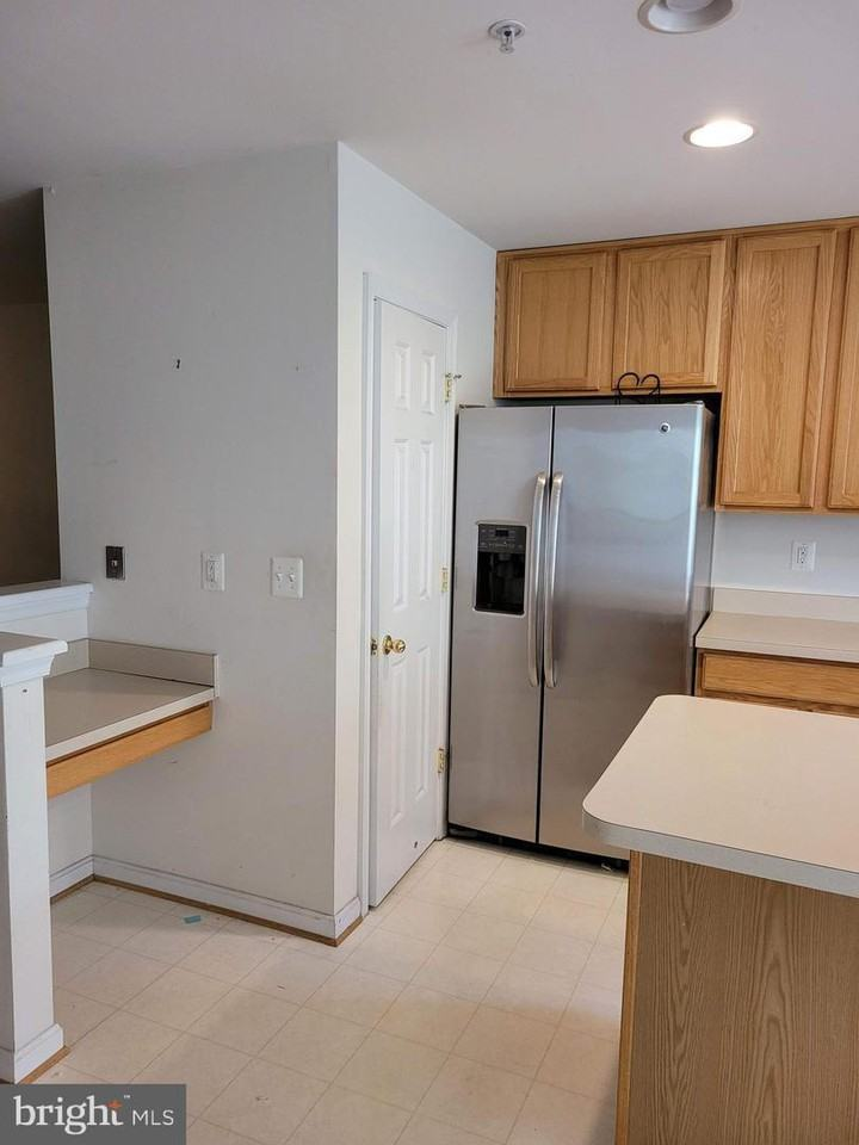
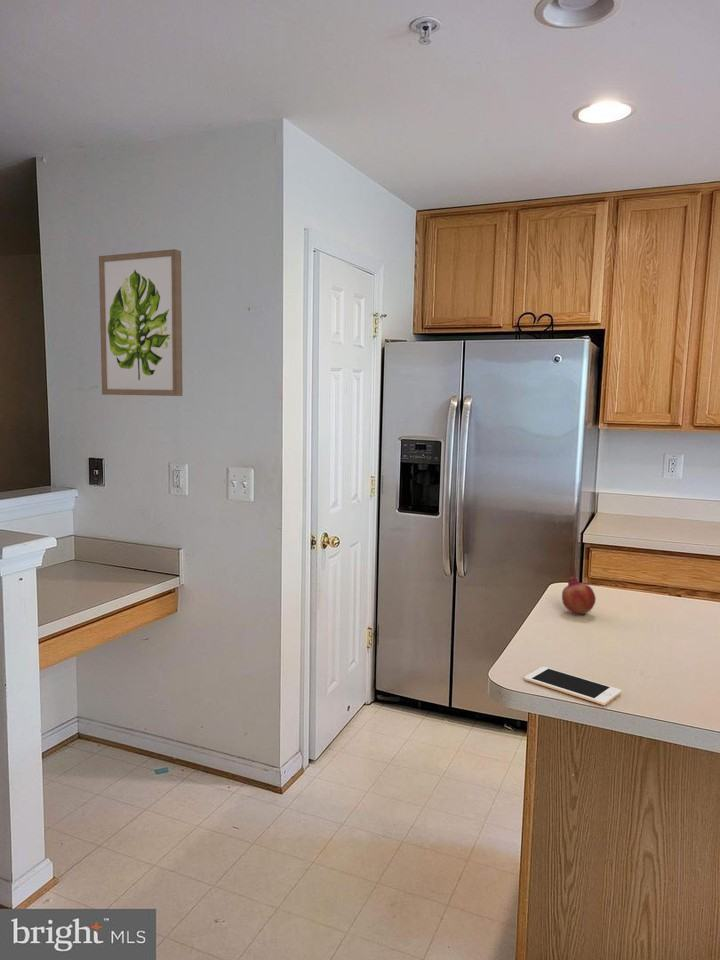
+ fruit (578, 595)
+ wall art (140, 325)
+ cell phone (571, 684)
